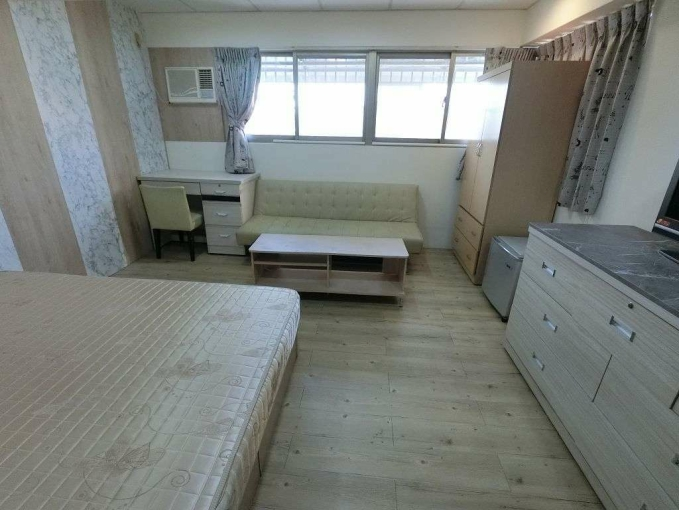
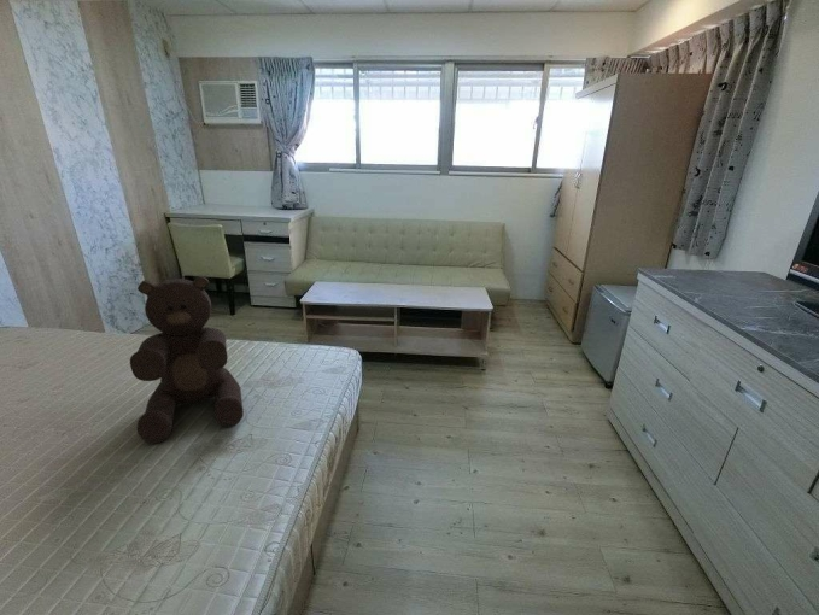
+ teddy bear (186, 351)
